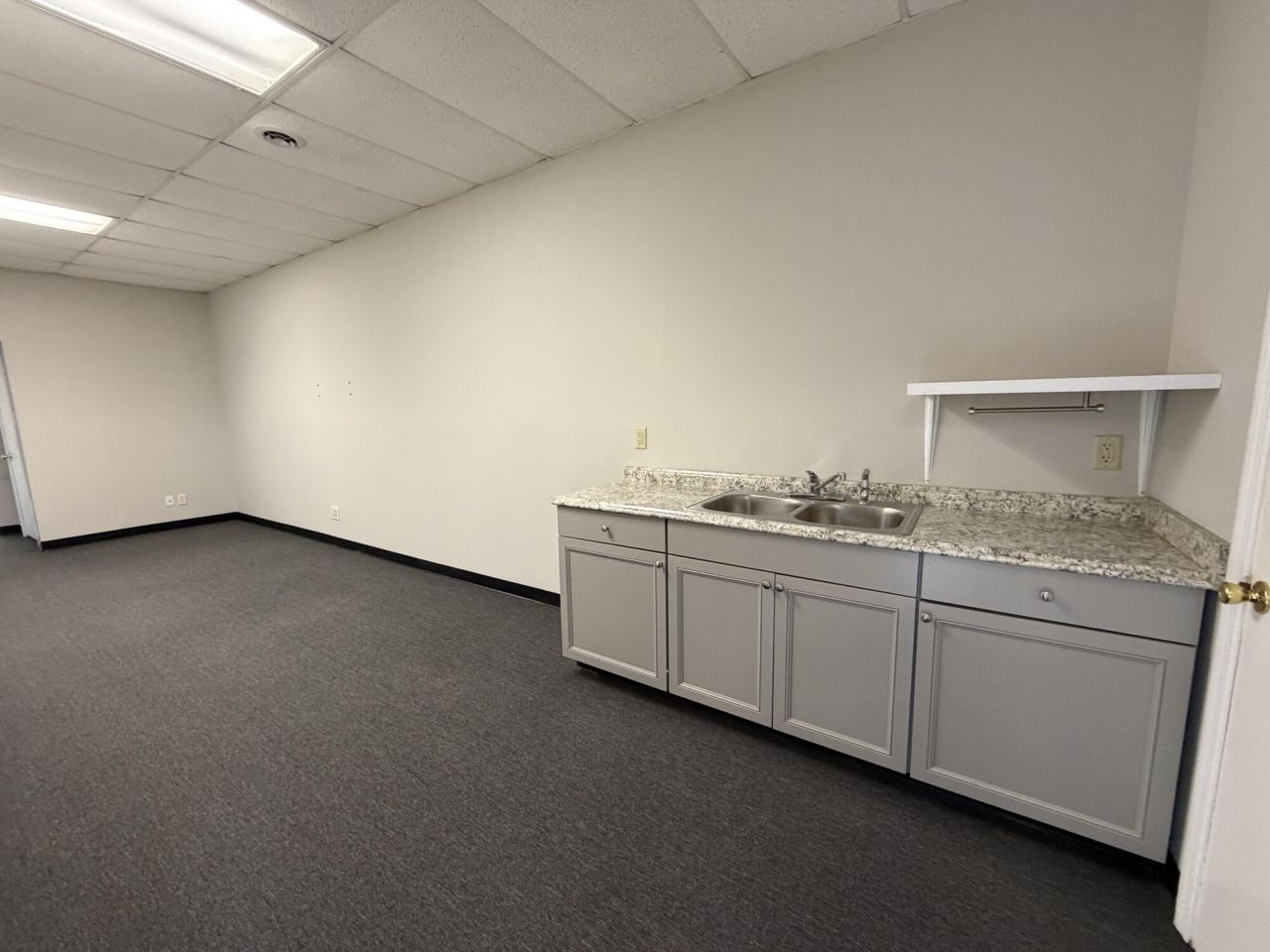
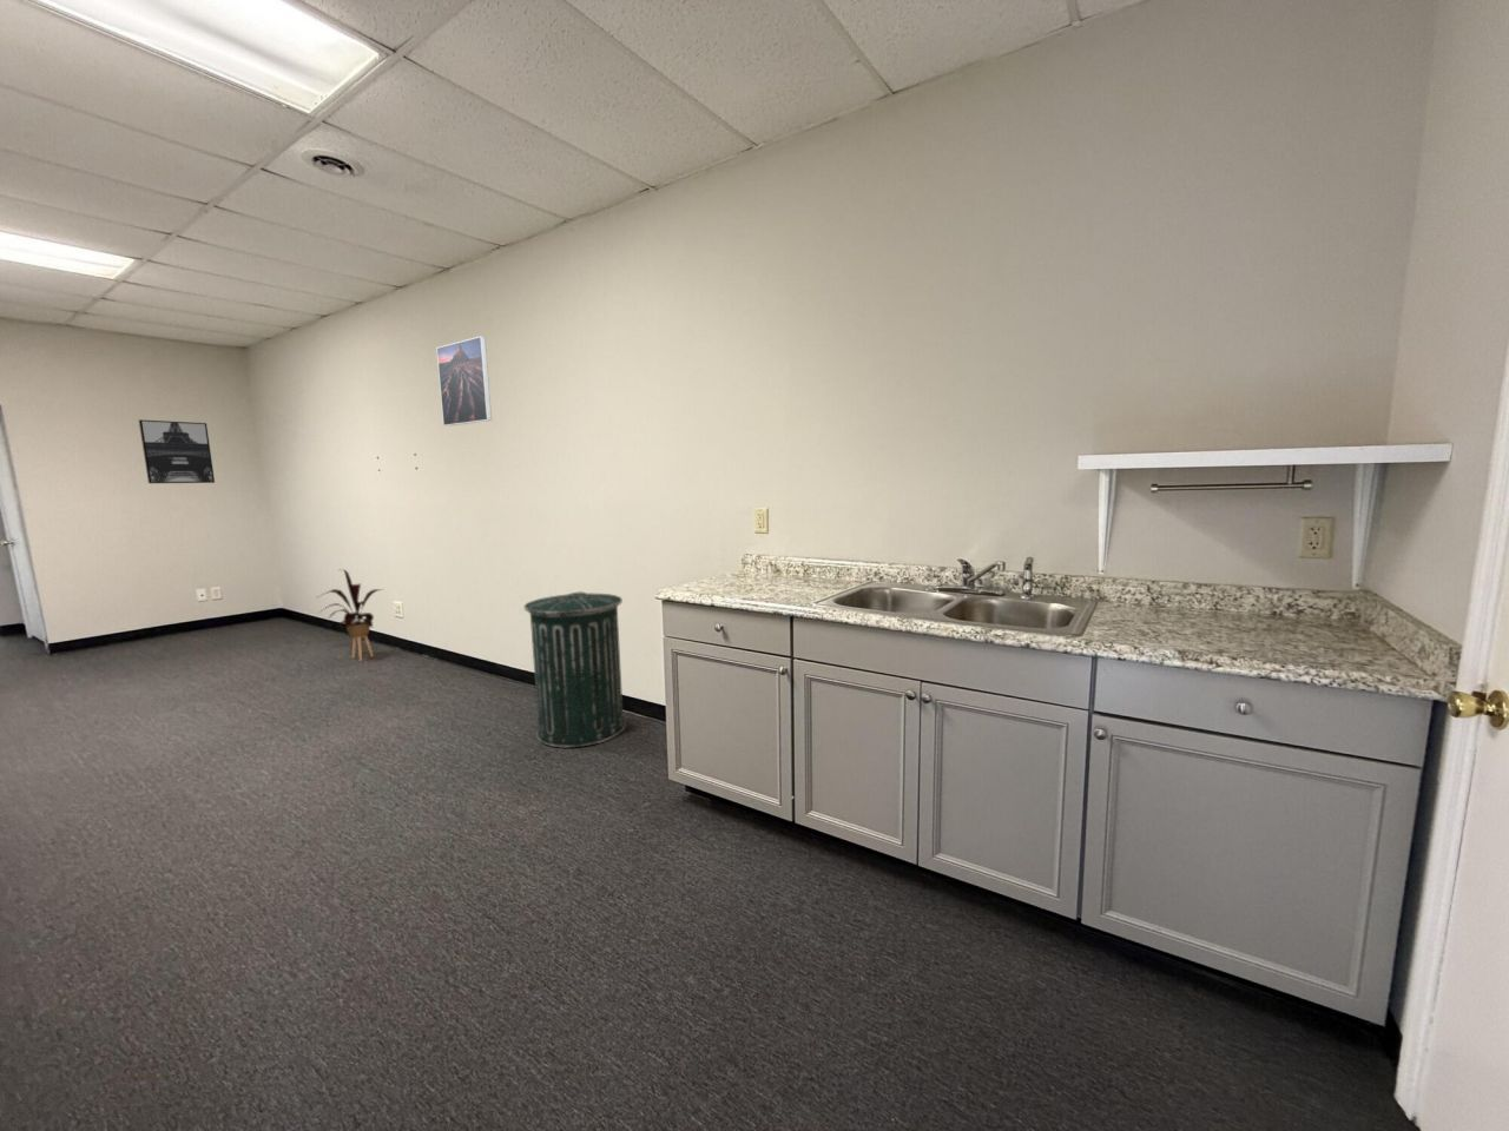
+ house plant (352, 613)
+ trash can (577, 662)
+ wall art (178, 453)
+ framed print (463, 383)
